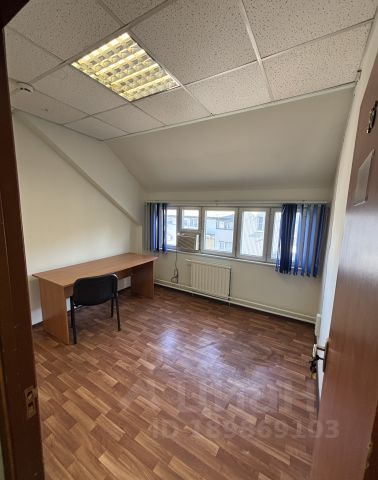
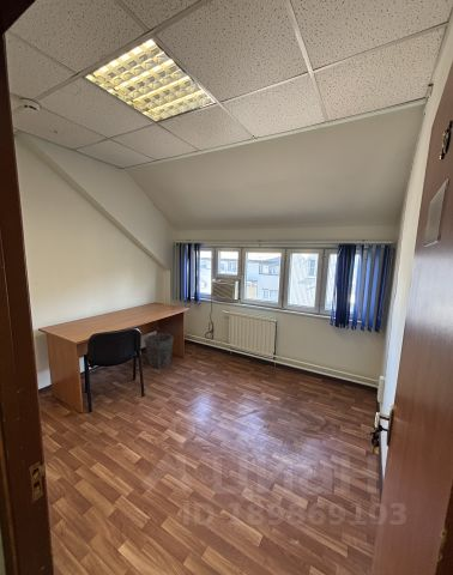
+ waste bin (159, 350)
